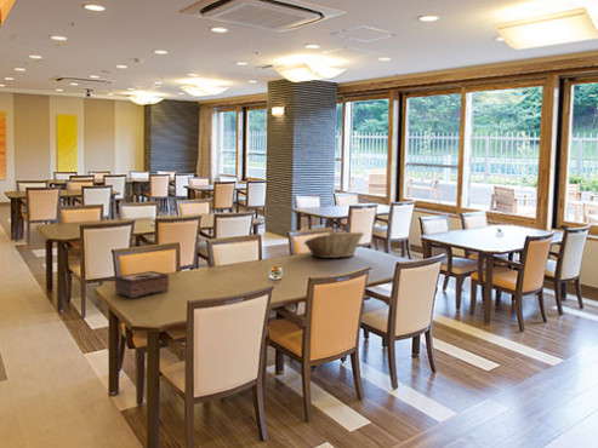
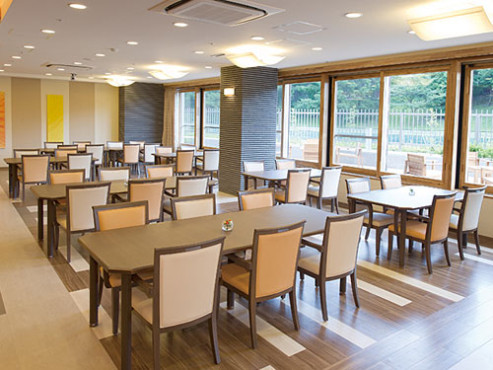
- fruit basket (334, 242)
- tissue box (142, 283)
